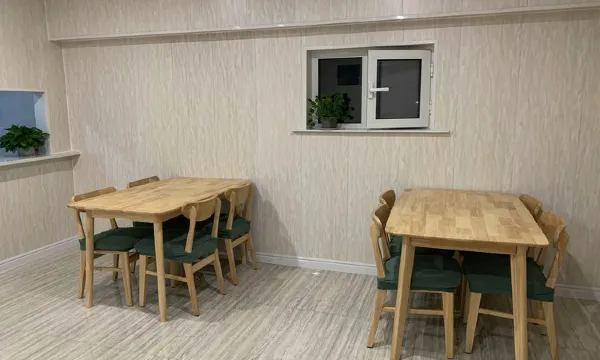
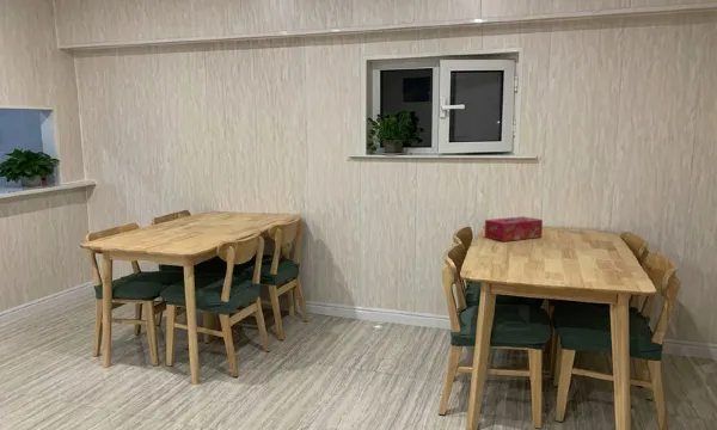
+ tissue box (513, 228)
